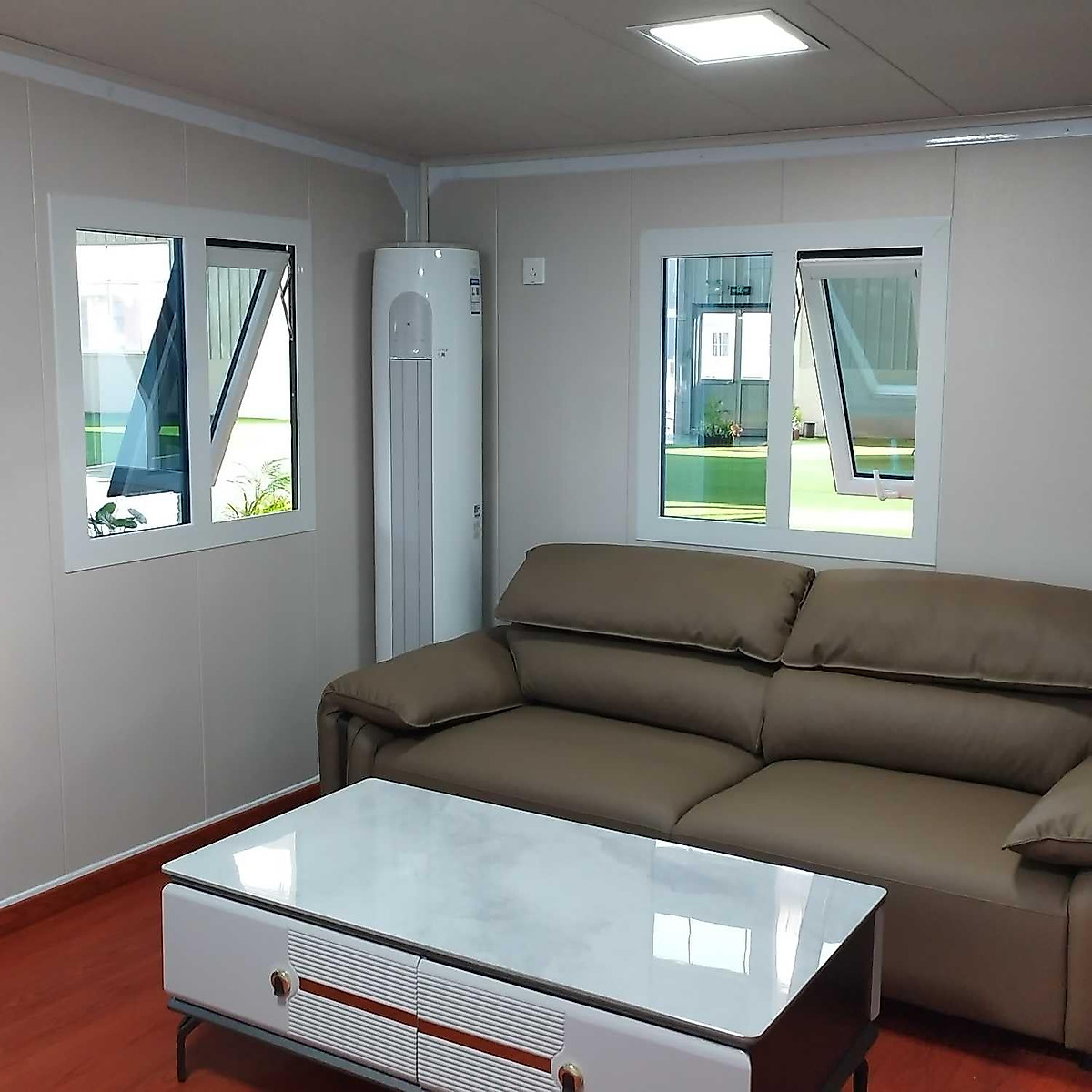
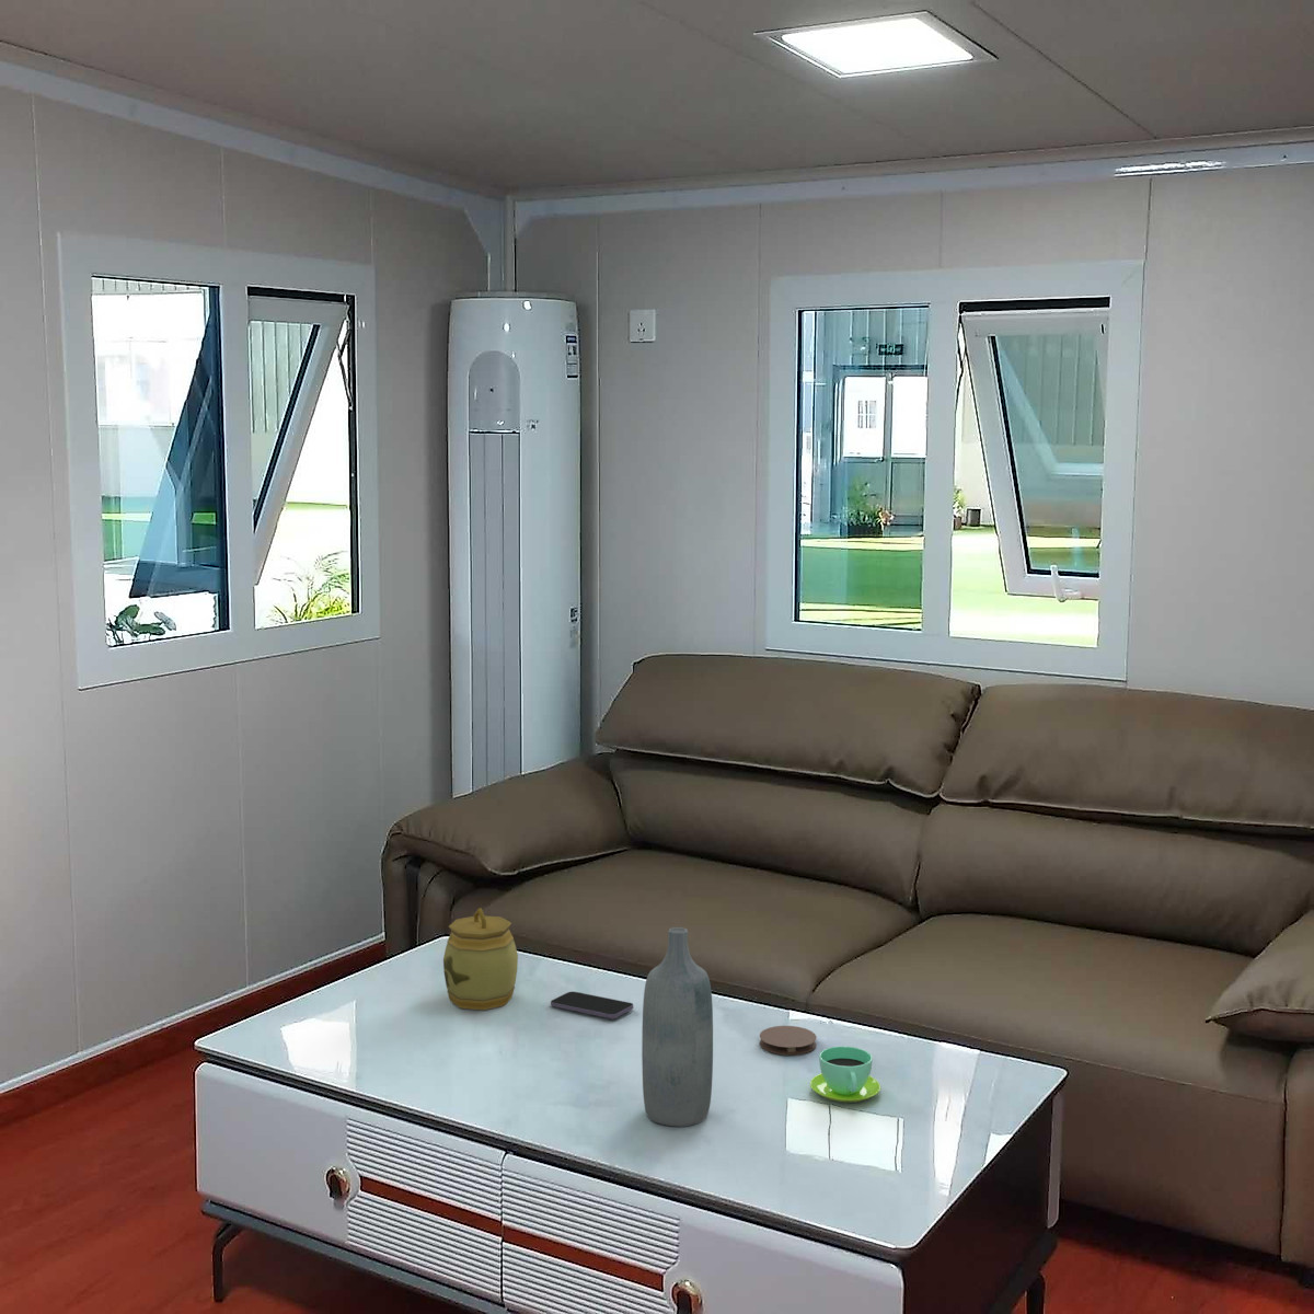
+ cup (845, 1075)
+ smartphone (591, 1004)
+ coaster (787, 1040)
+ bottle (676, 1022)
+ jar (480, 954)
